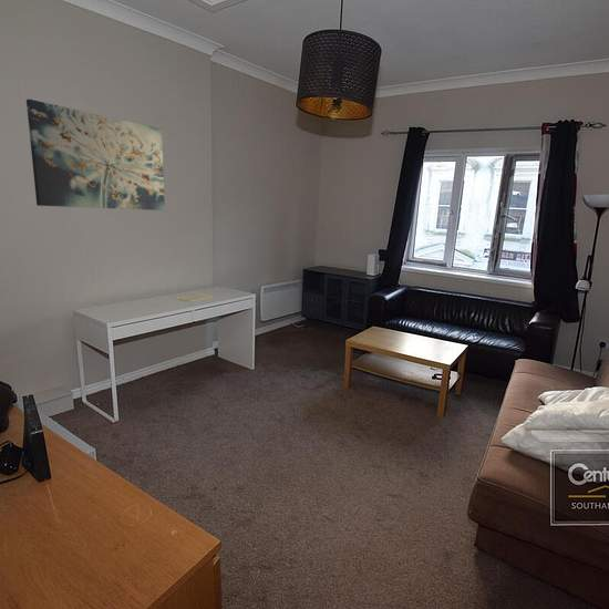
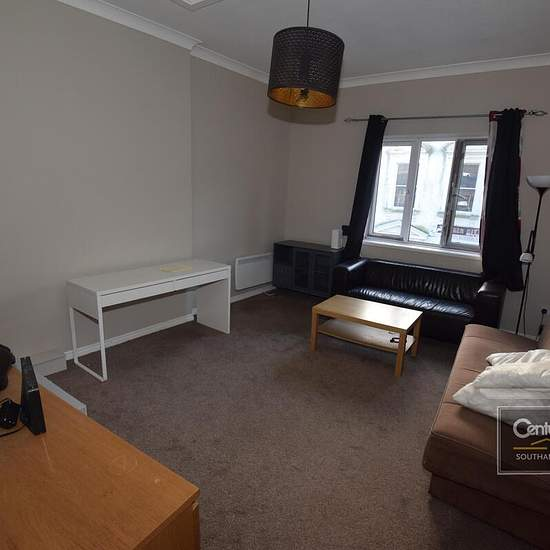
- wall art (105, 163)
